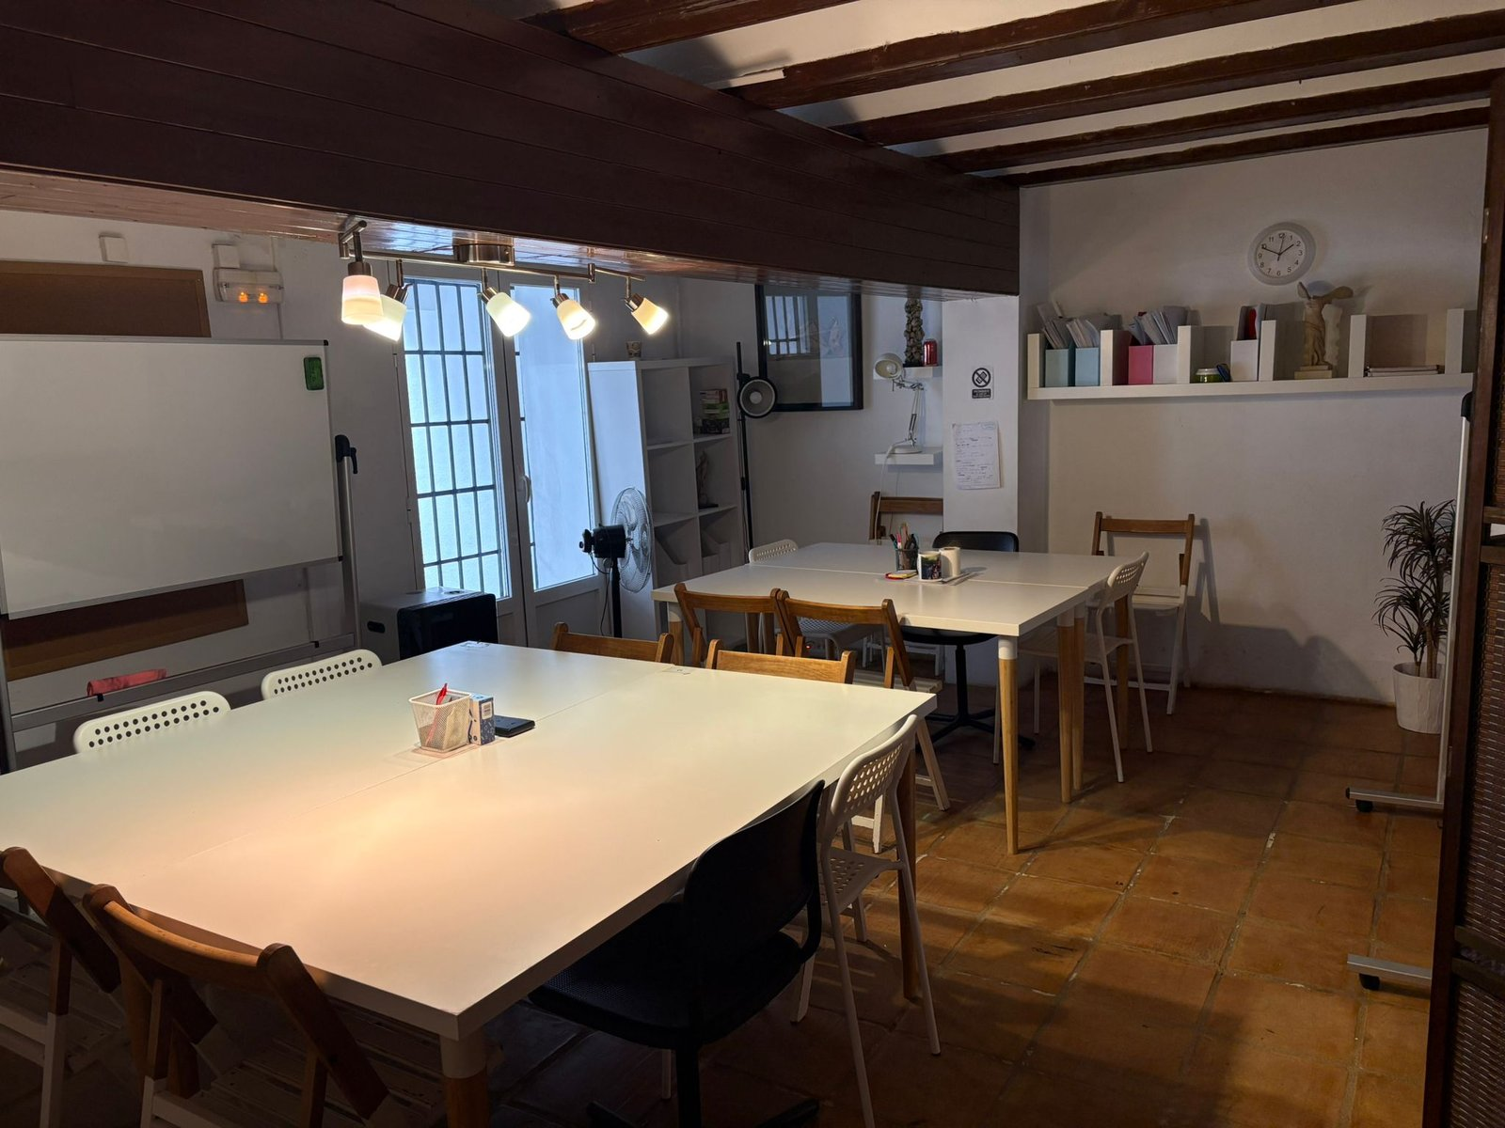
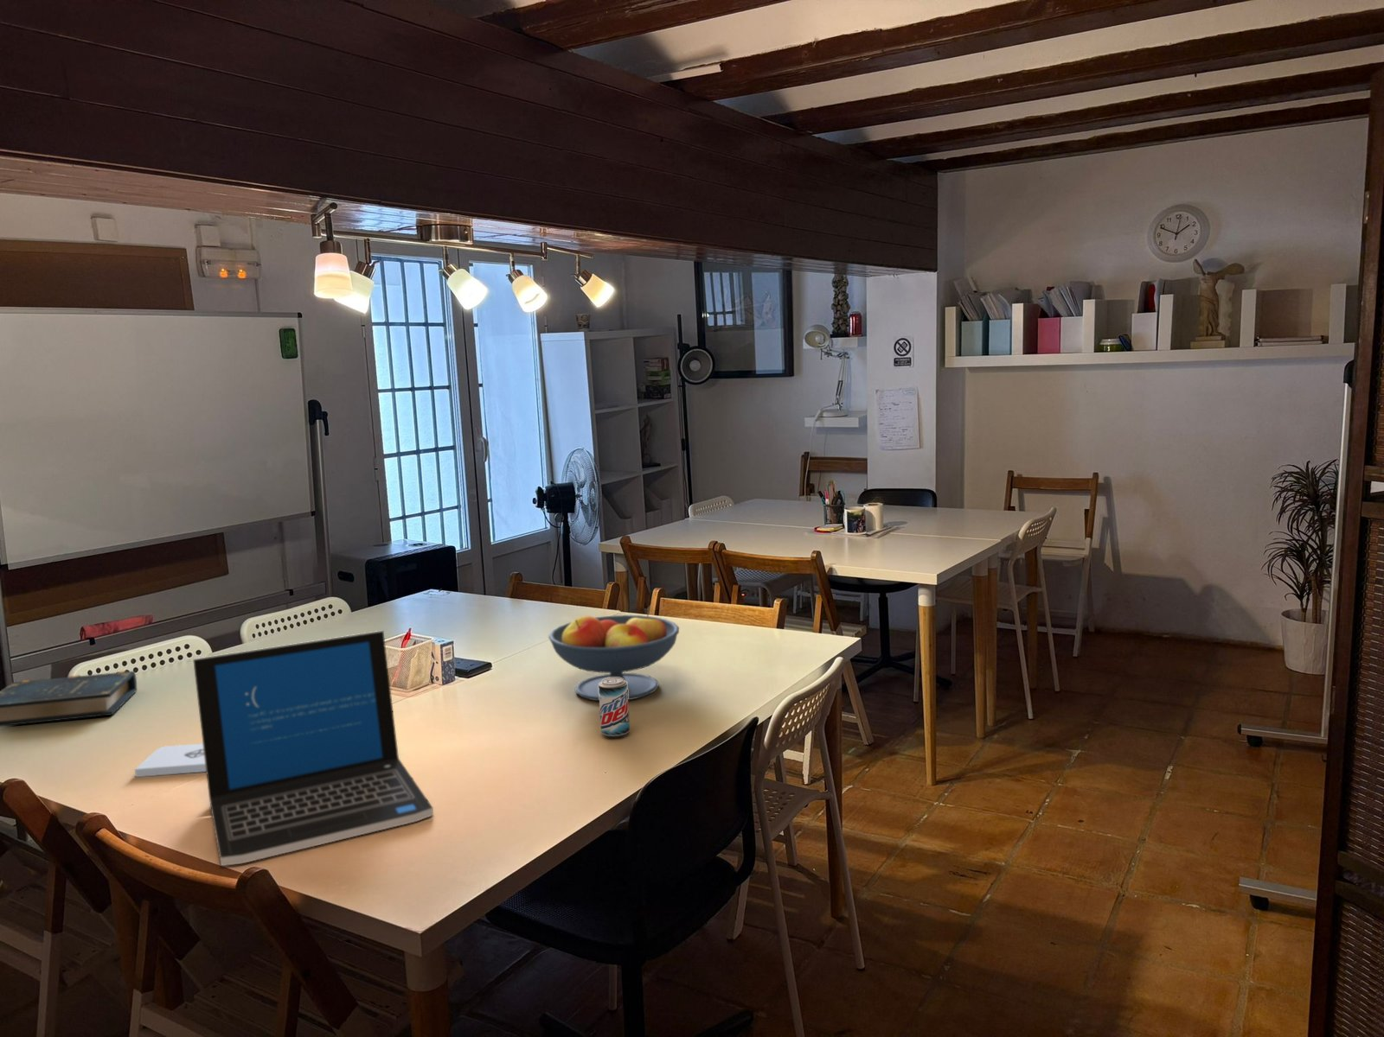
+ book (61, 697)
+ beer can (614, 707)
+ fruit bowl (615, 649)
+ notepad (201, 757)
+ laptop (311, 735)
